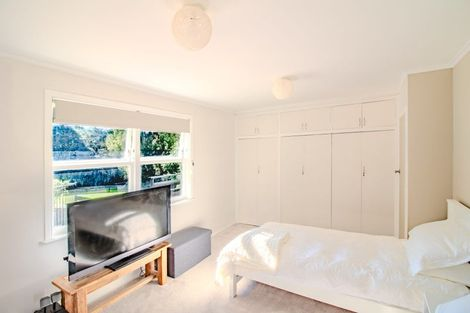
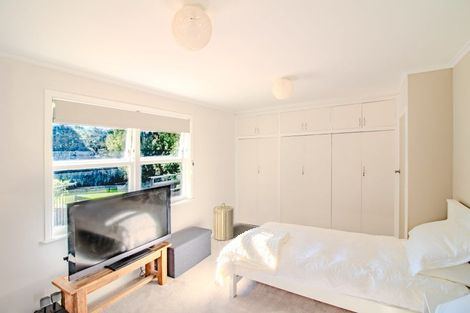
+ laundry hamper (223, 220)
